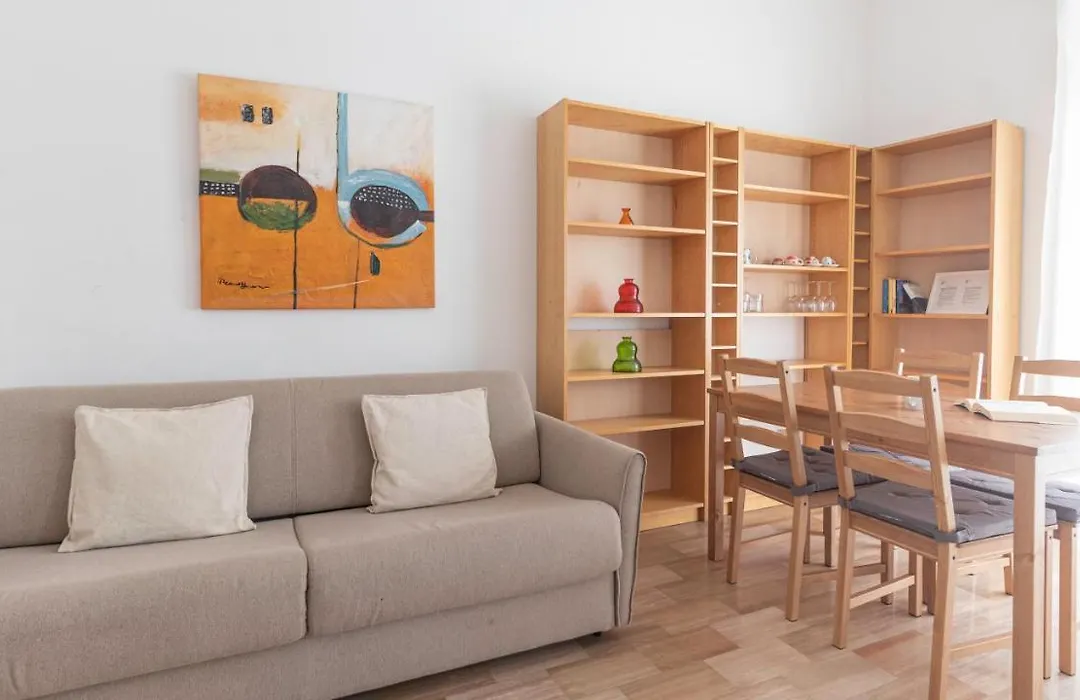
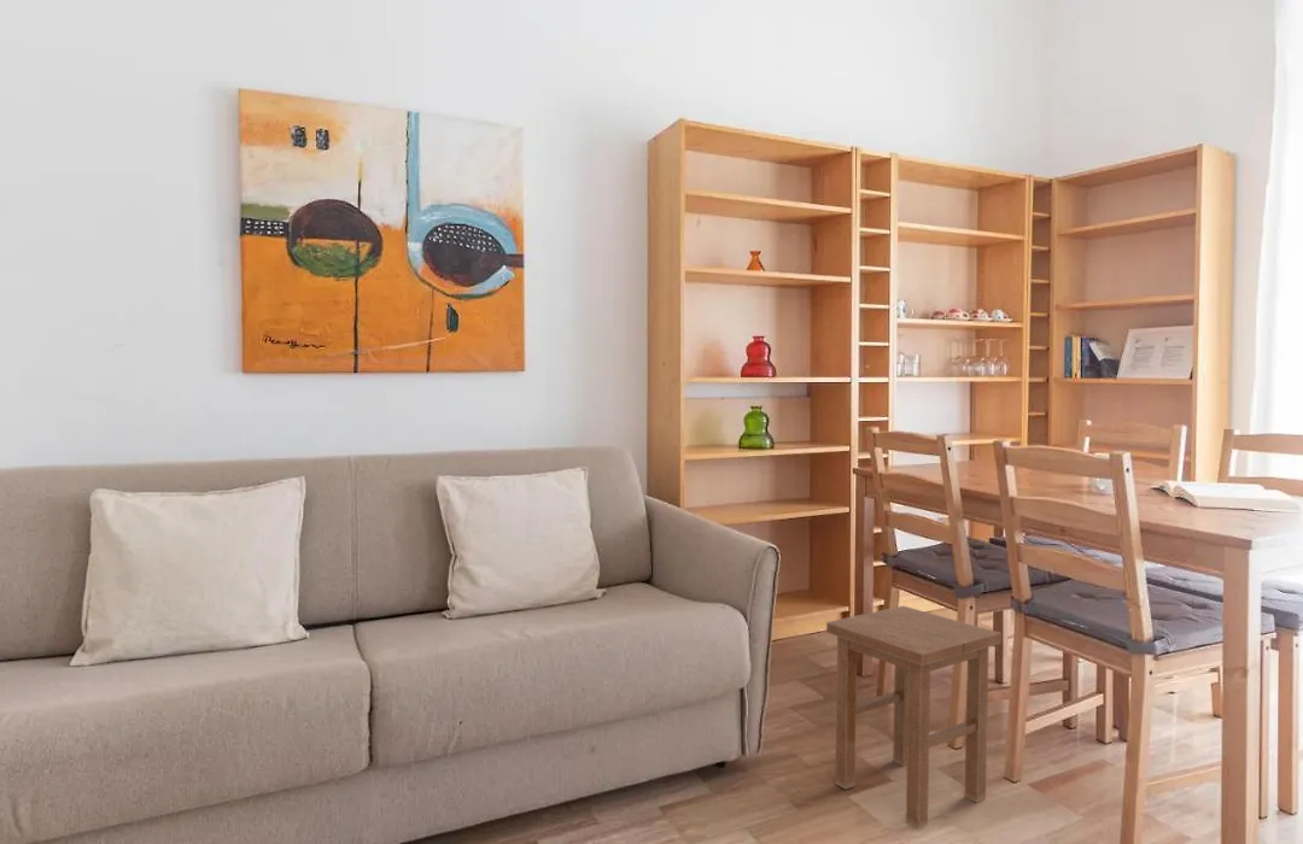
+ stool (910, 709)
